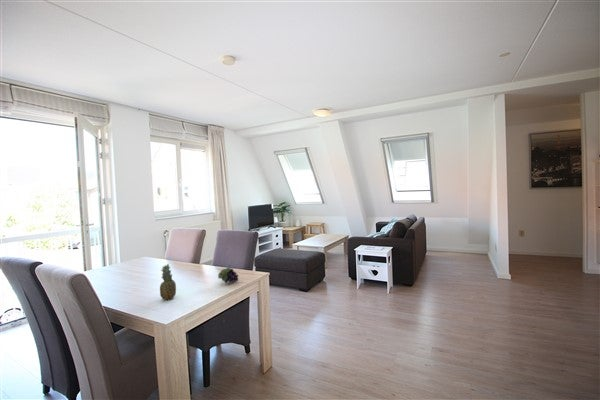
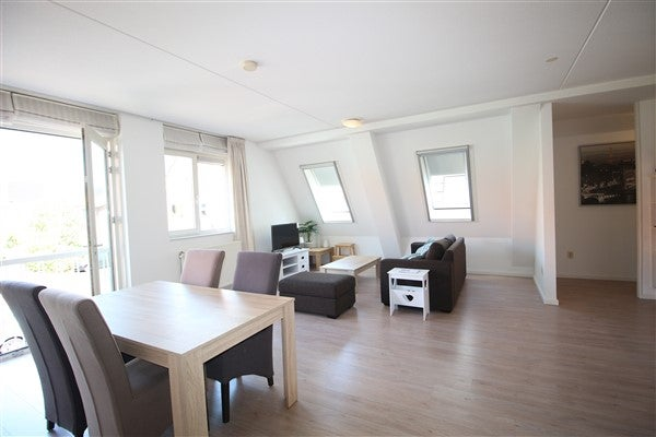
- fruit (167, 281)
- fruit (228, 274)
